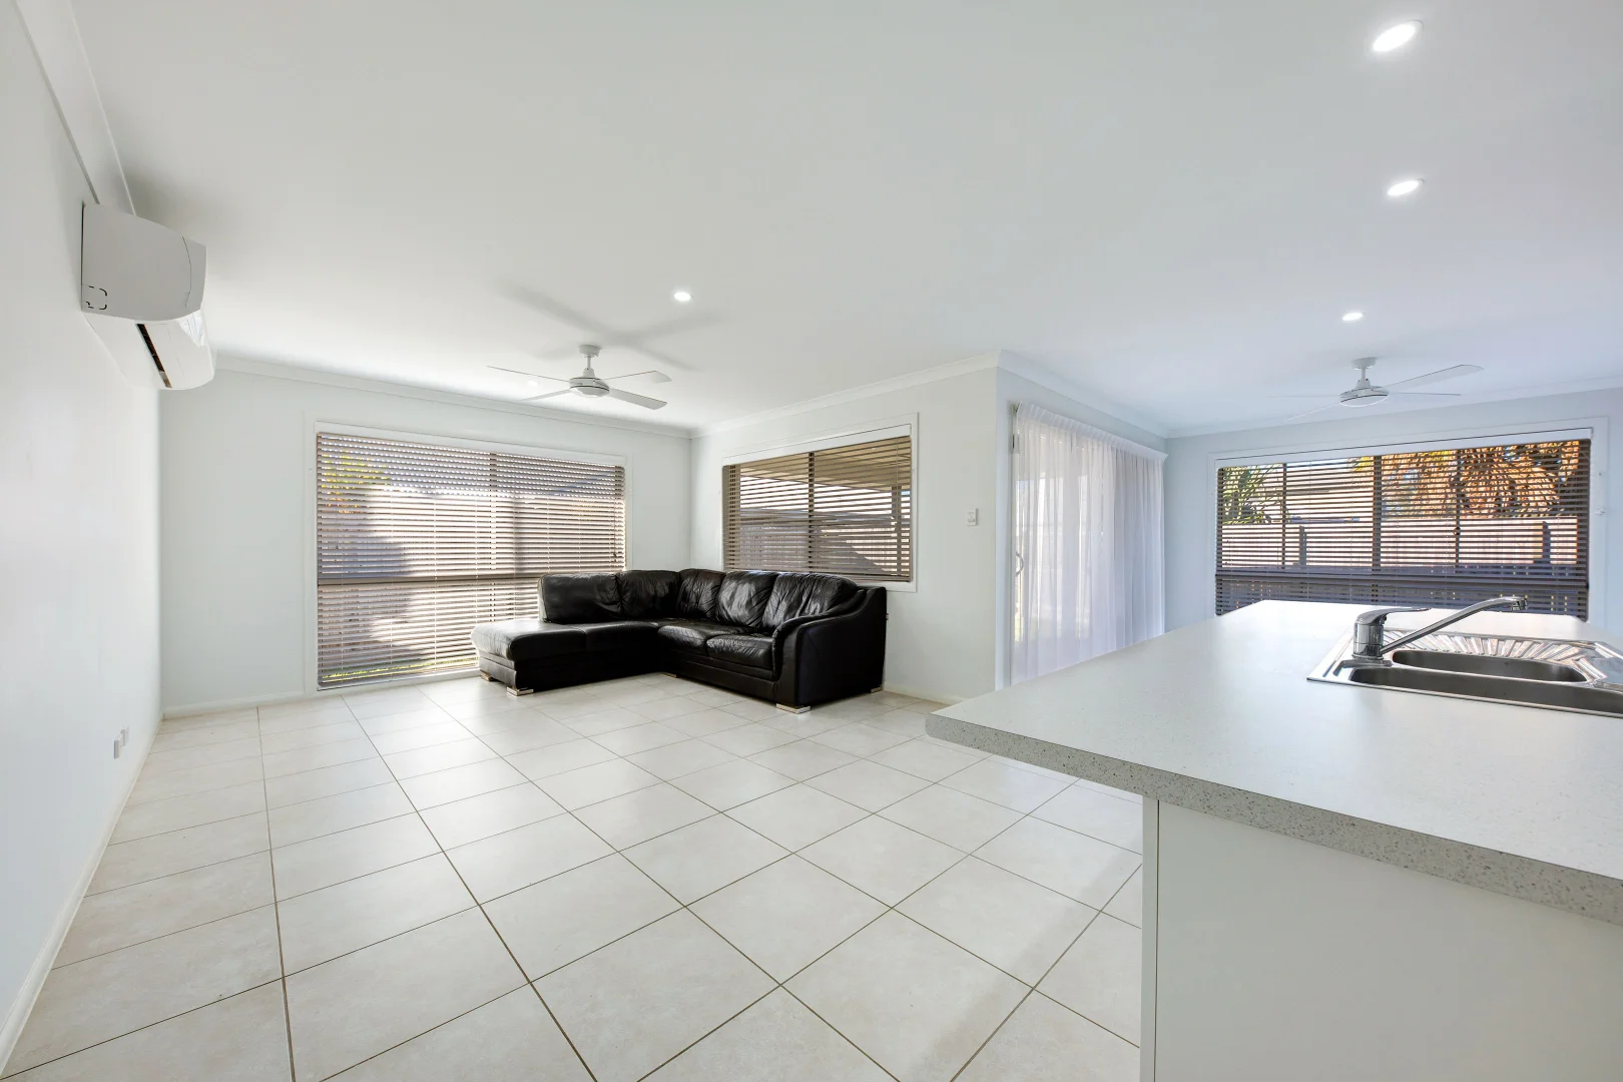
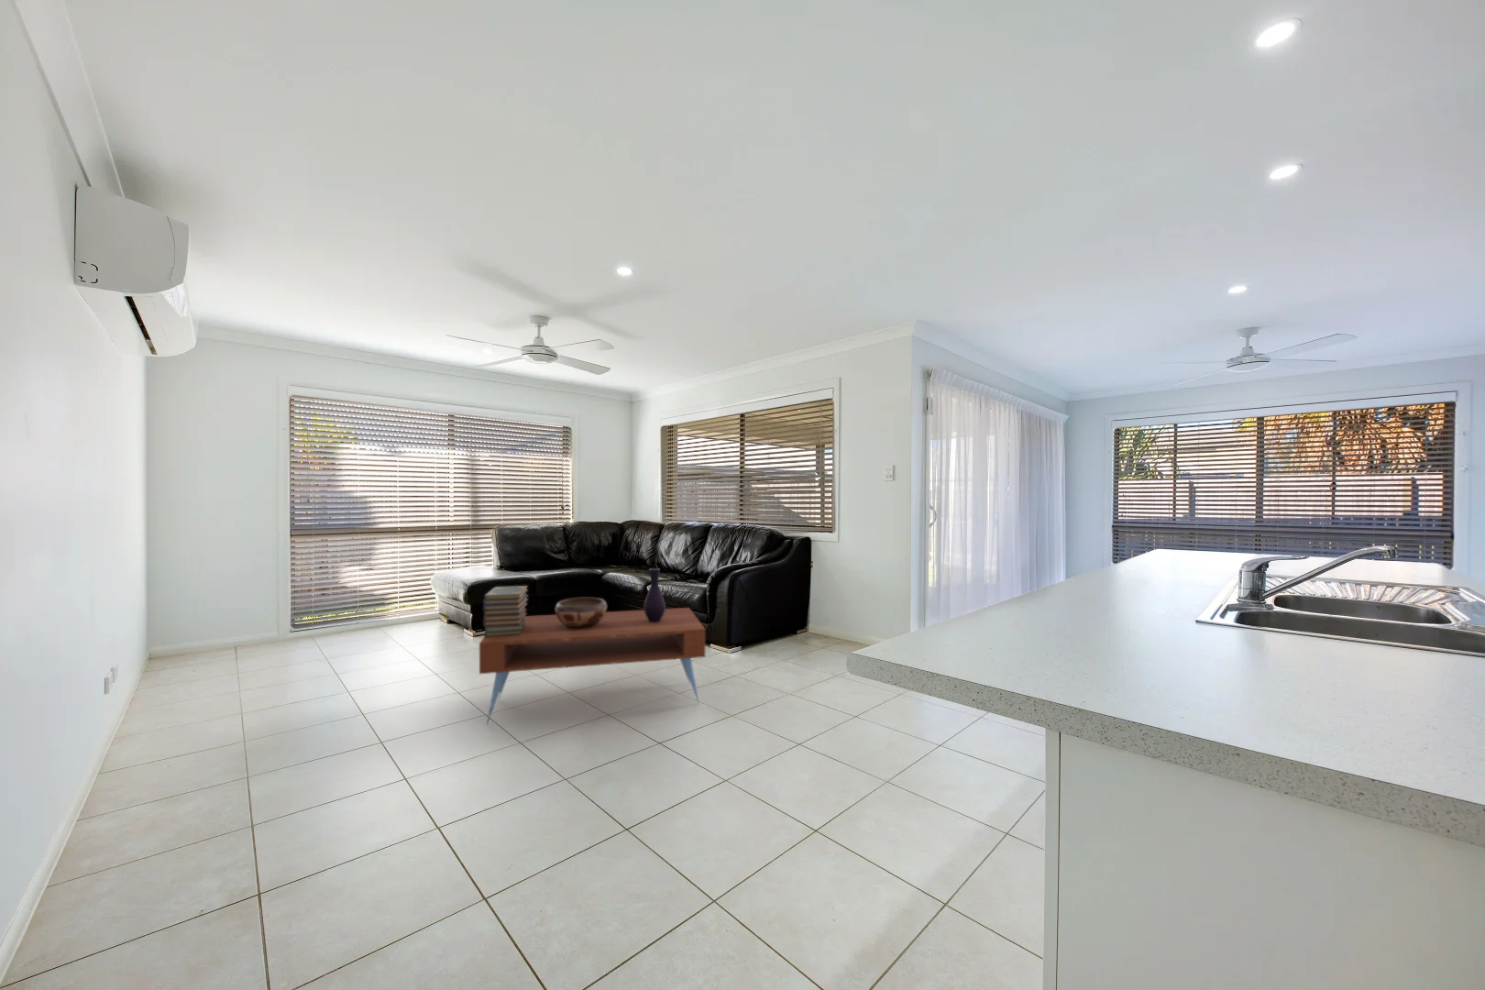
+ book stack (506, 610)
+ decorative bowl (581, 612)
+ coffee table (598, 662)
+ vase (654, 594)
